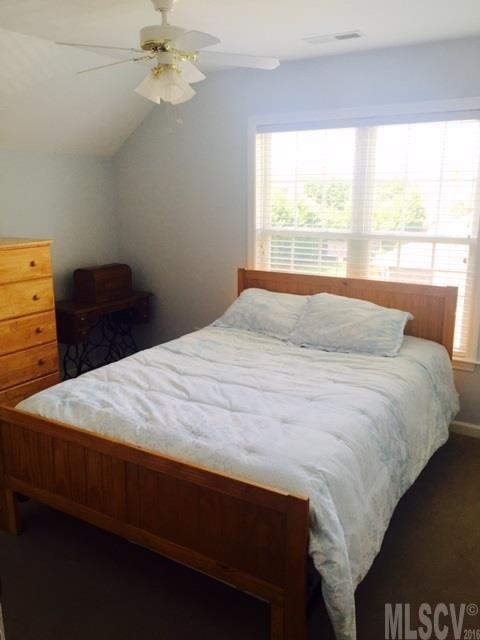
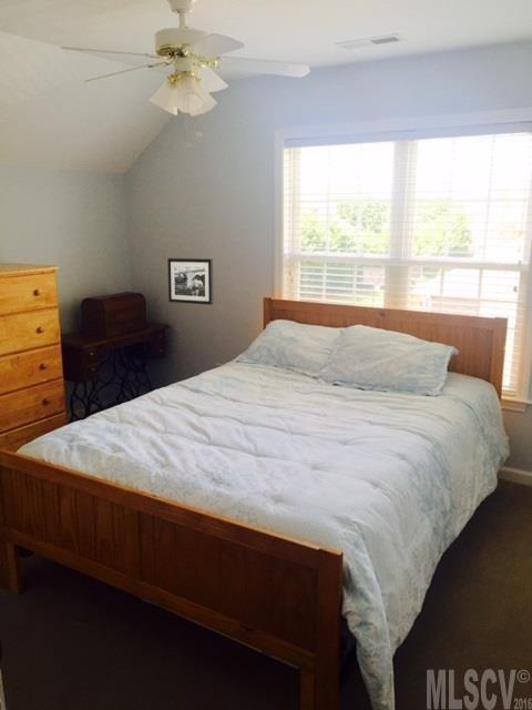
+ picture frame (190, 281)
